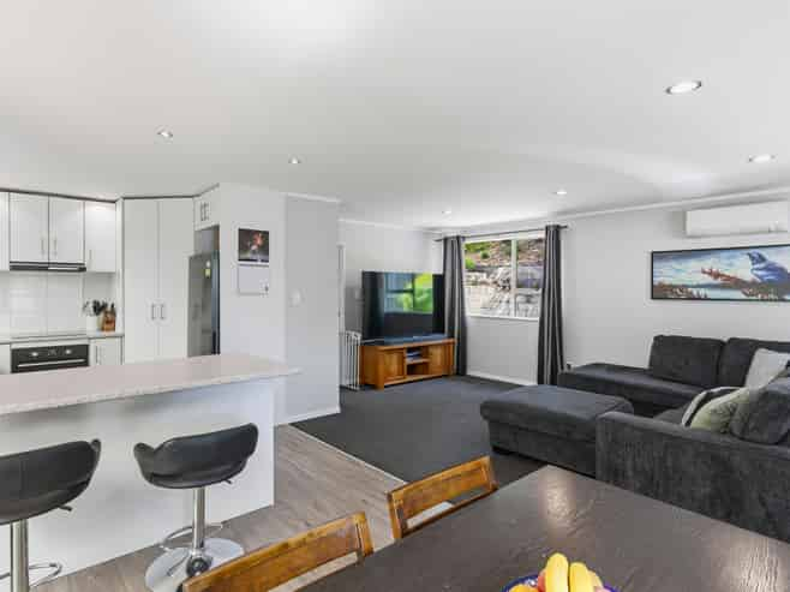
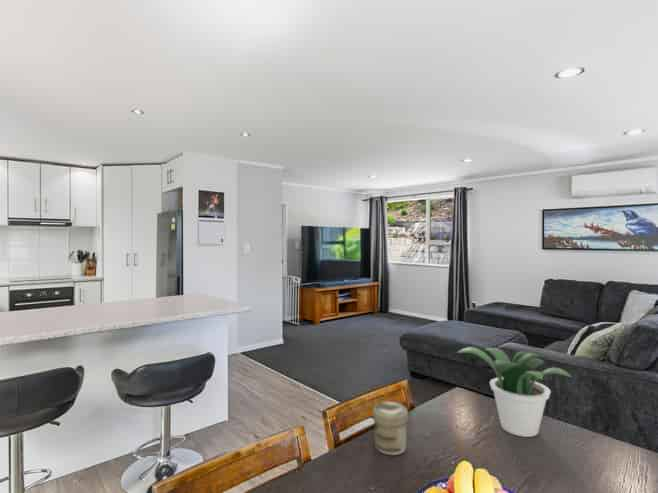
+ jar (390, 427)
+ potted plant (510, 389)
